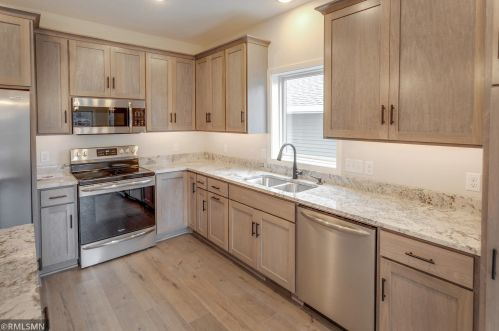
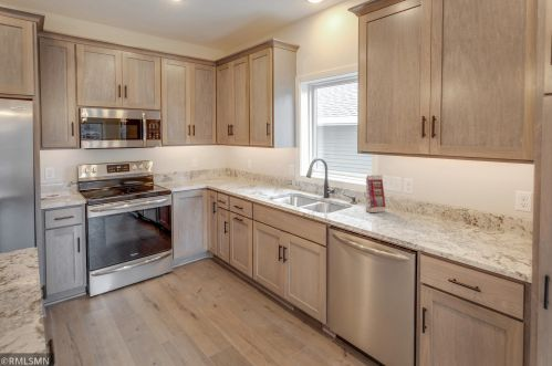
+ gift box (375, 192)
